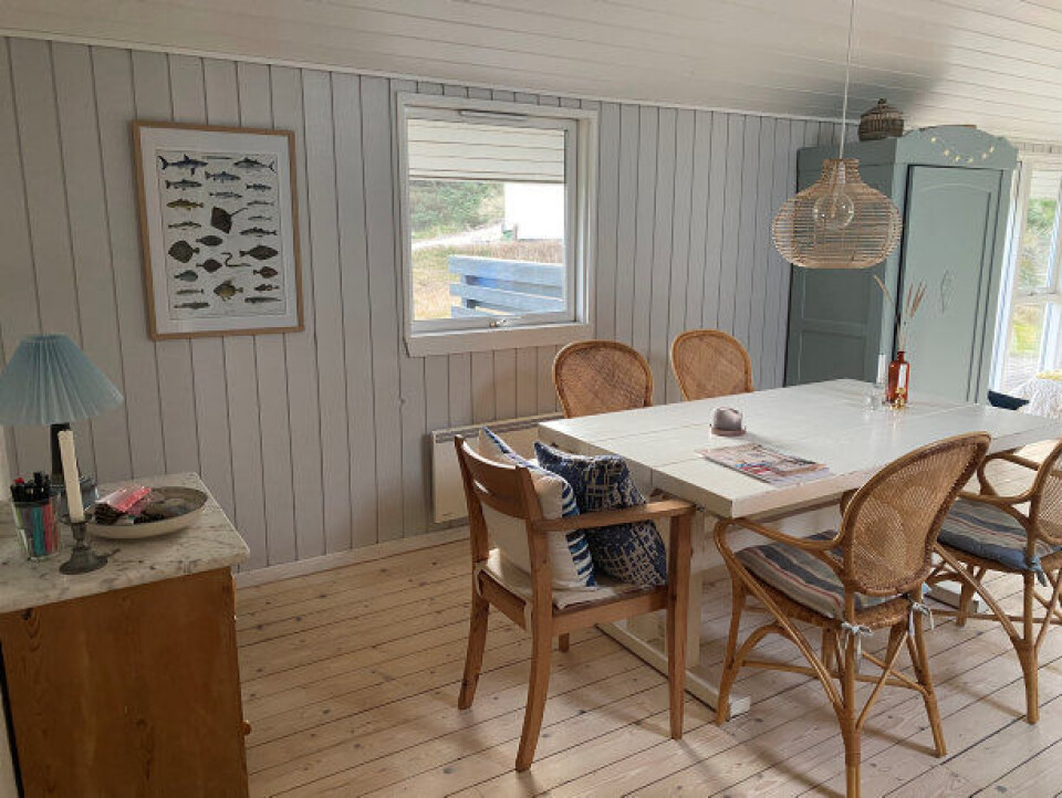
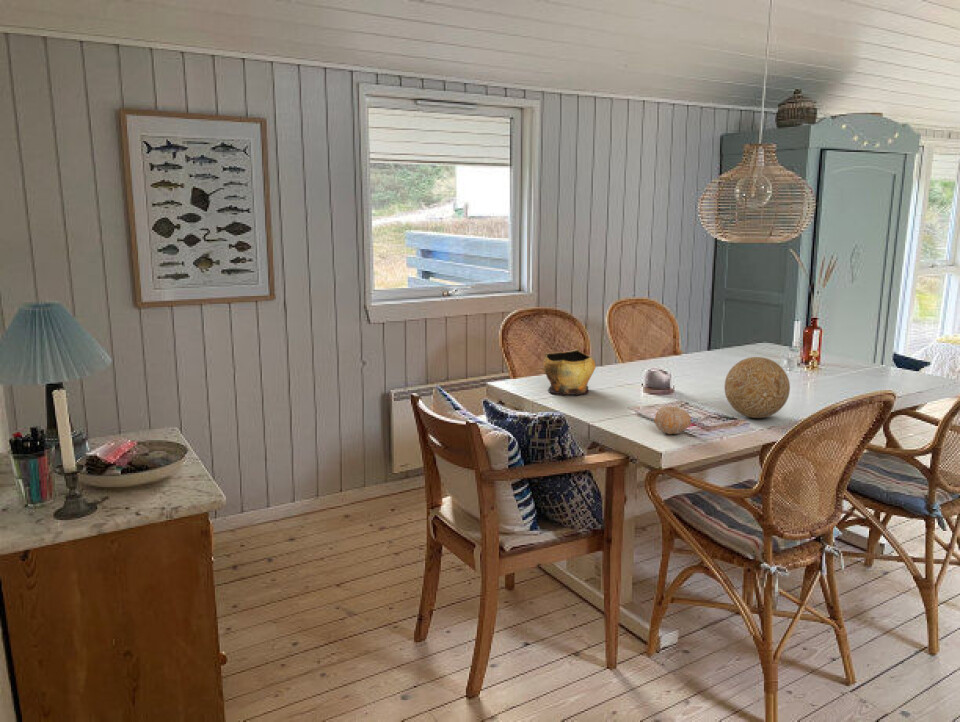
+ decorative bowl (568, 371)
+ fruit (672, 420)
+ decorative ball (756, 387)
